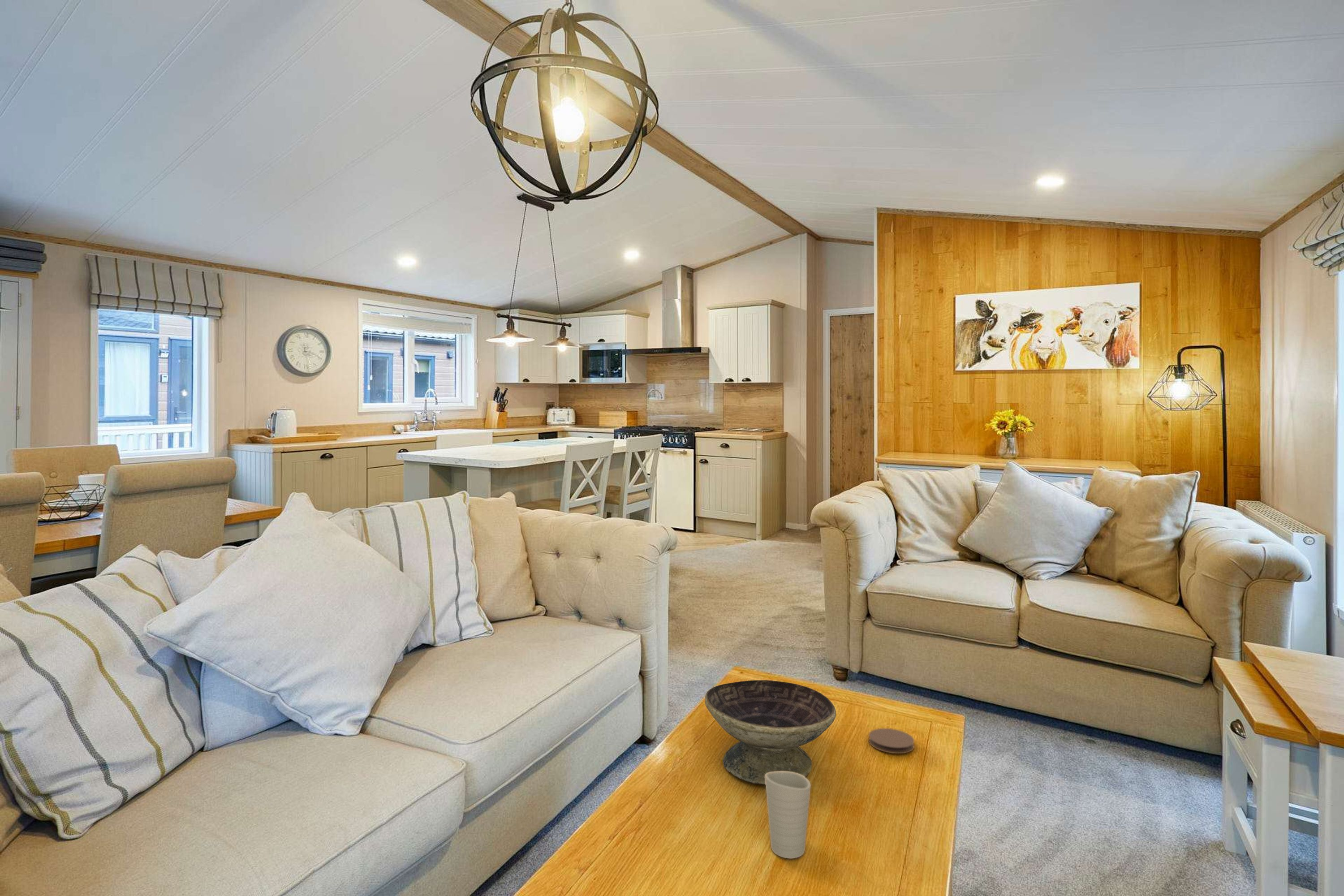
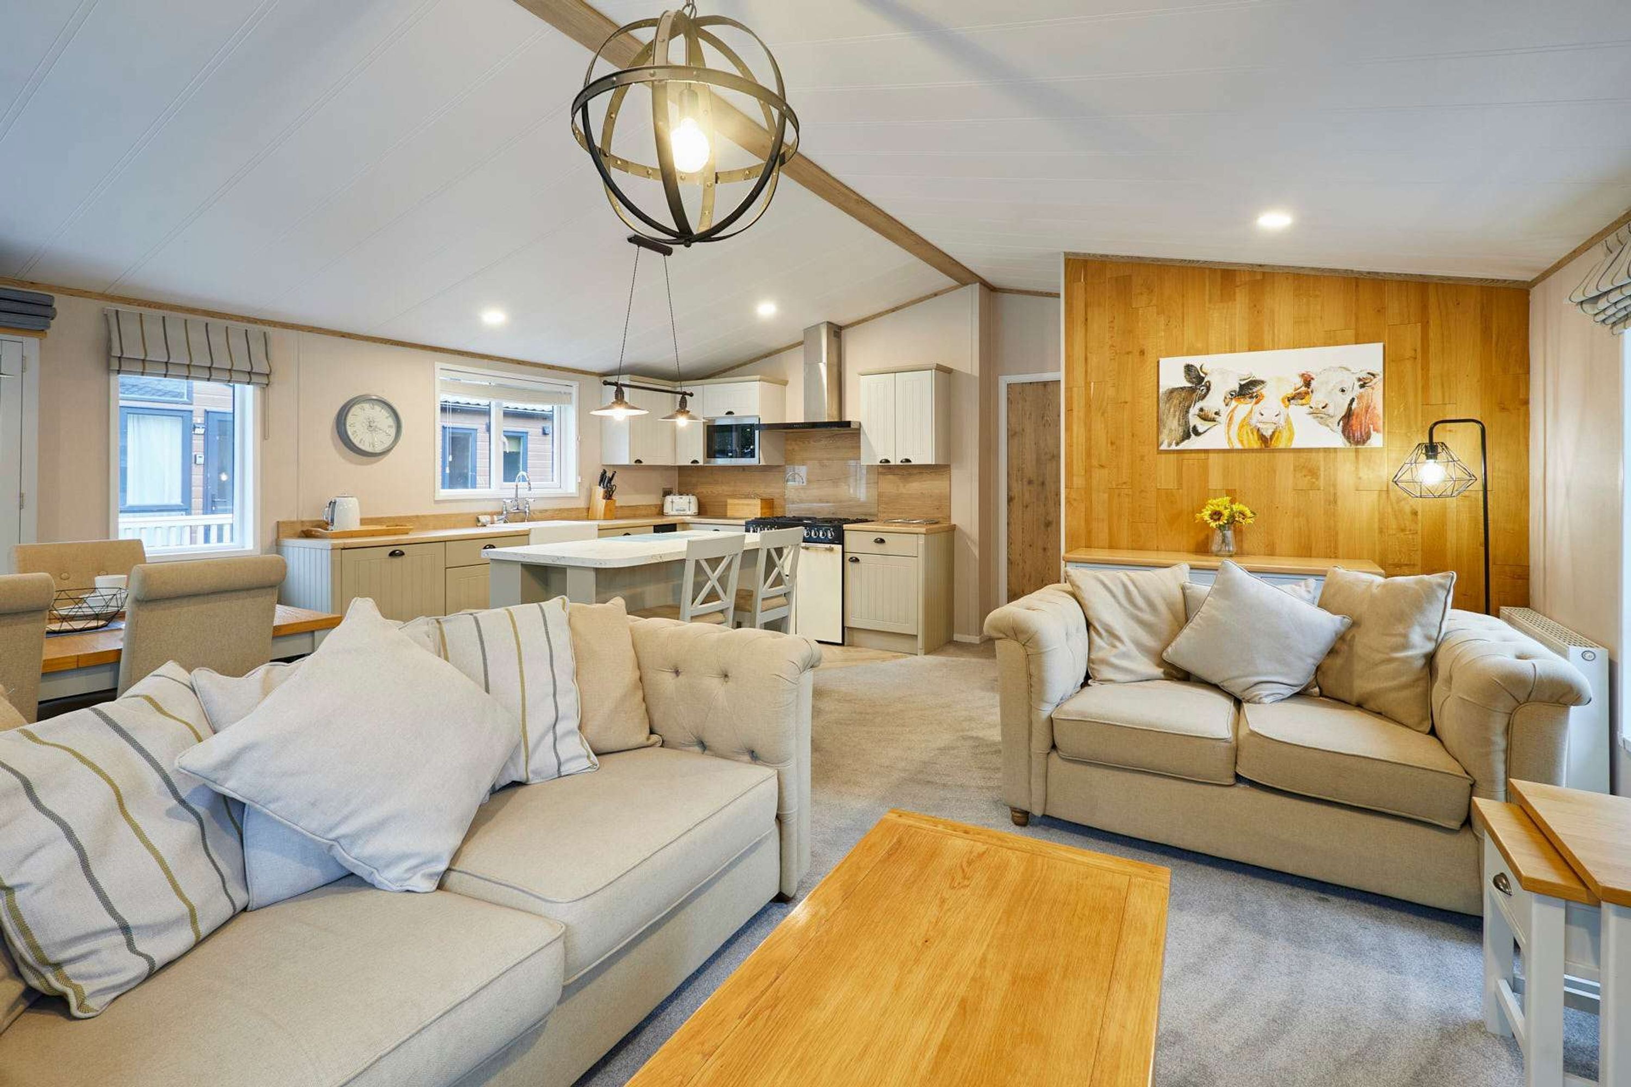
- coaster (891, 741)
- cup (788, 811)
- decorative bowl (769, 728)
